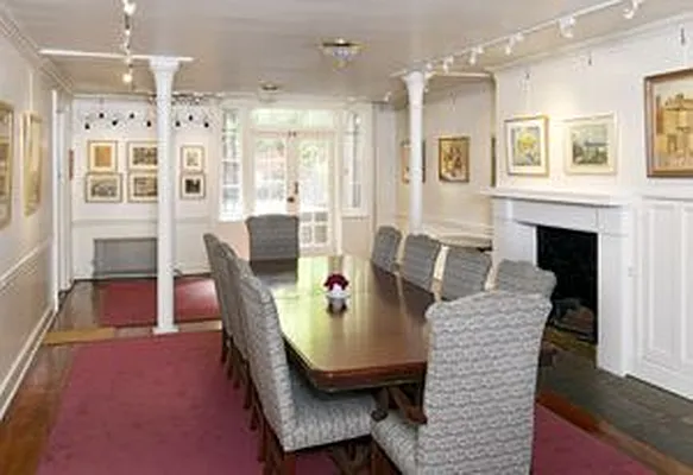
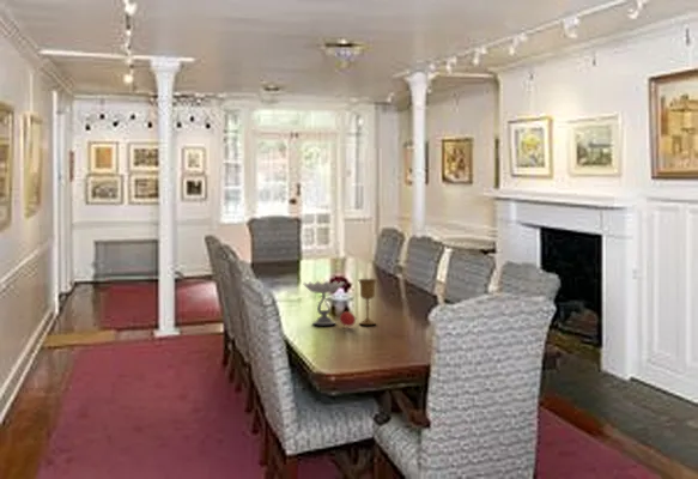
+ goblet (342, 313)
